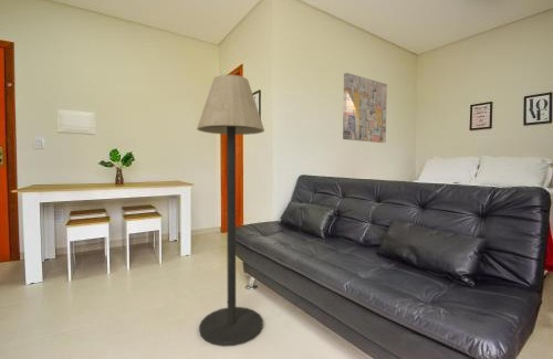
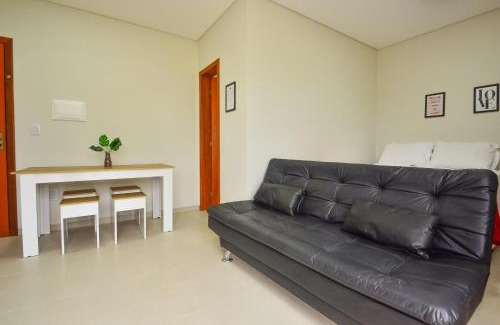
- wall art (365, 109)
- floor lamp (231, 205)
